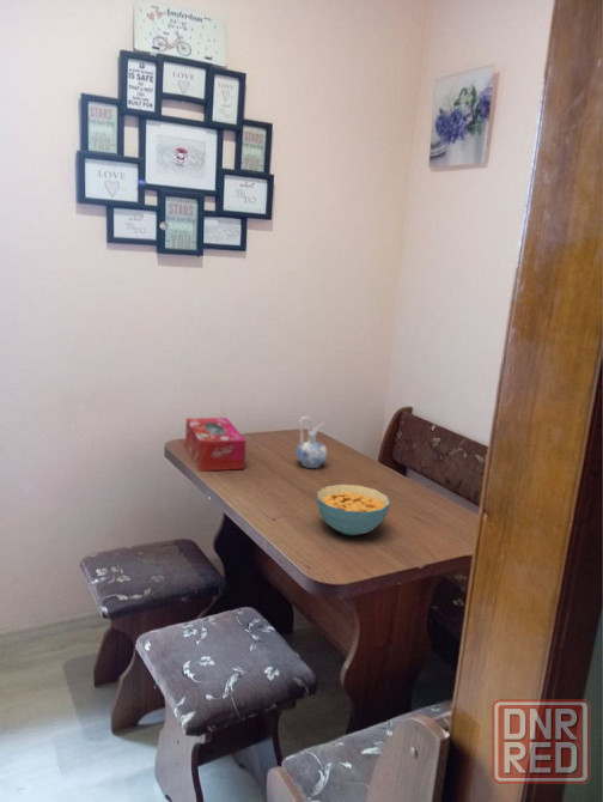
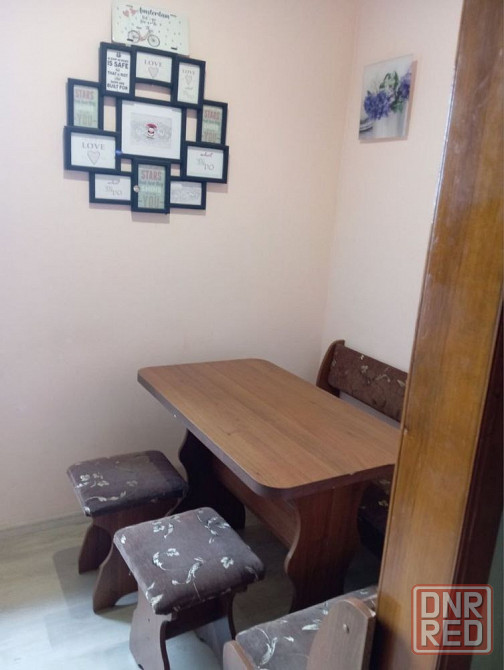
- tissue box (213, 442)
- cereal bowl (351, 514)
- ceramic pitcher (312, 441)
